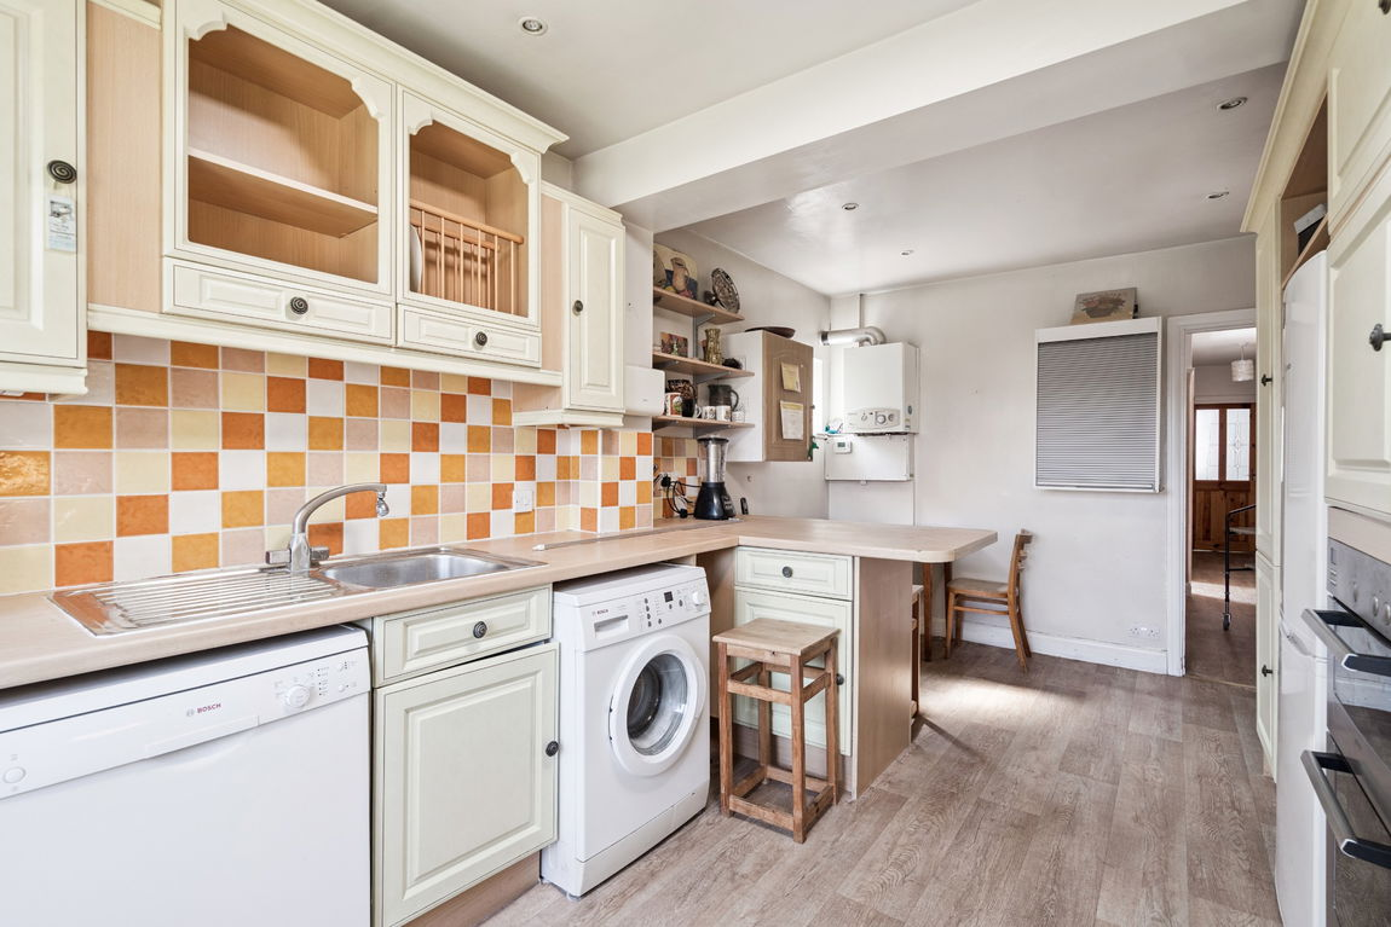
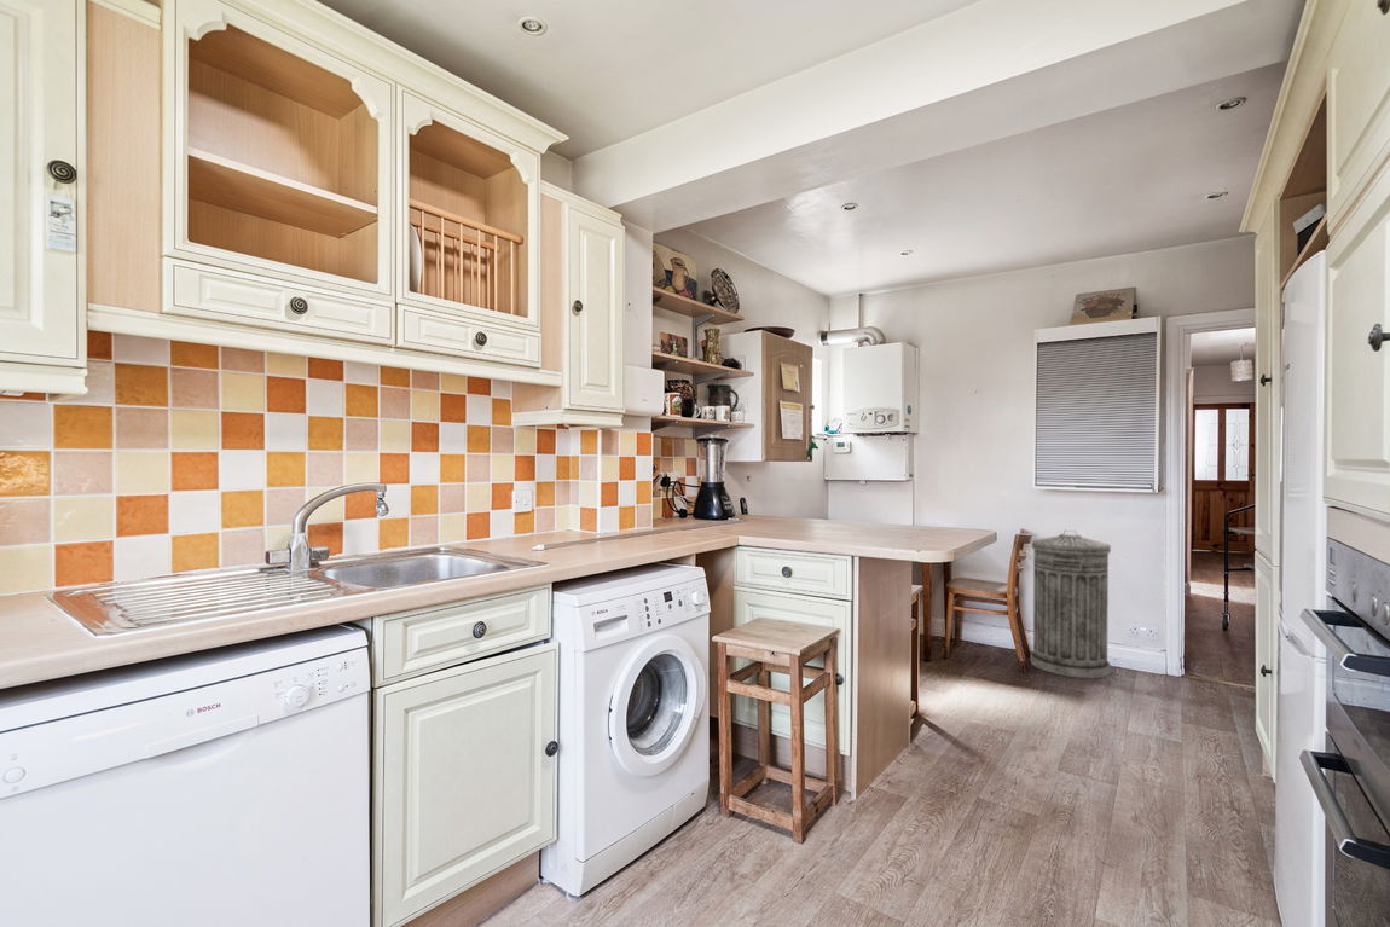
+ trash can (1070, 598)
